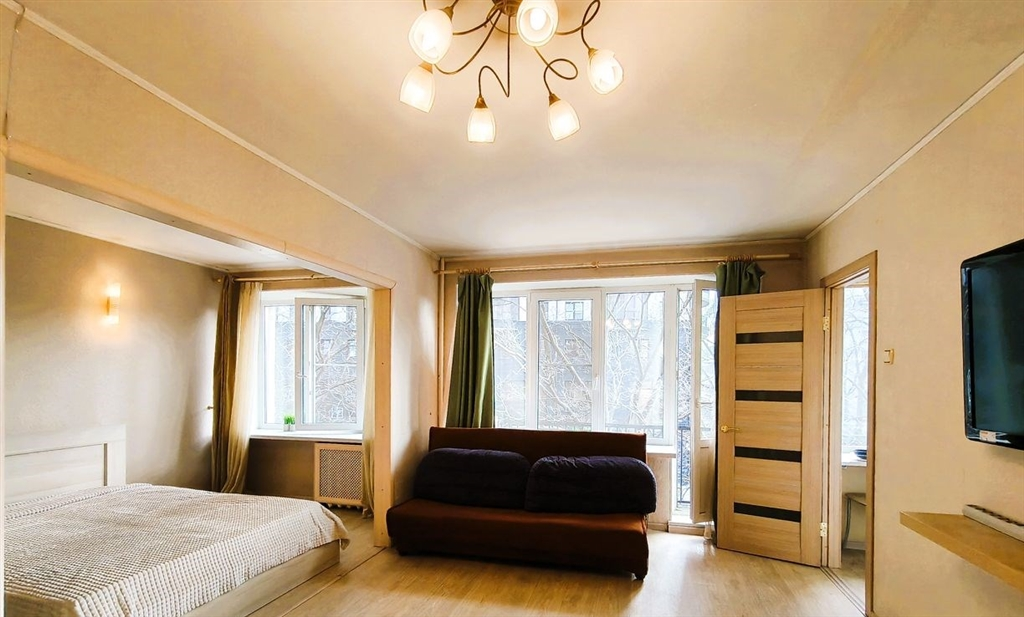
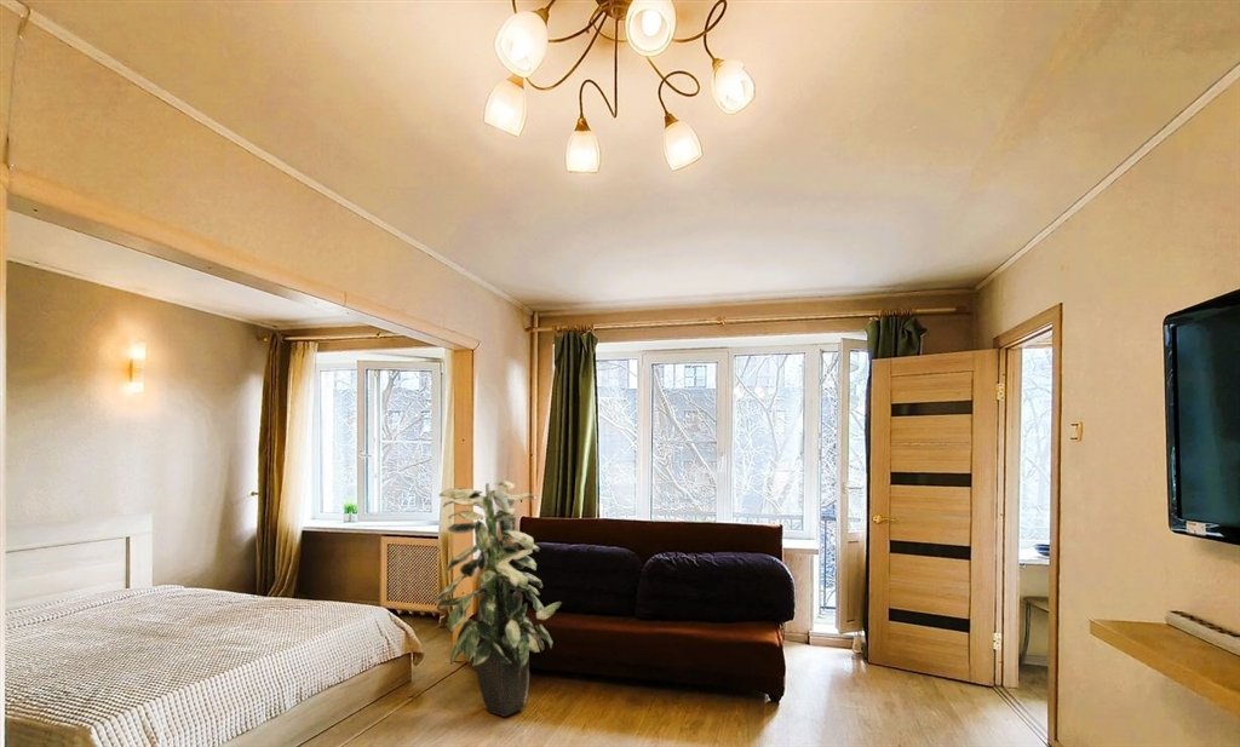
+ indoor plant (495, 593)
